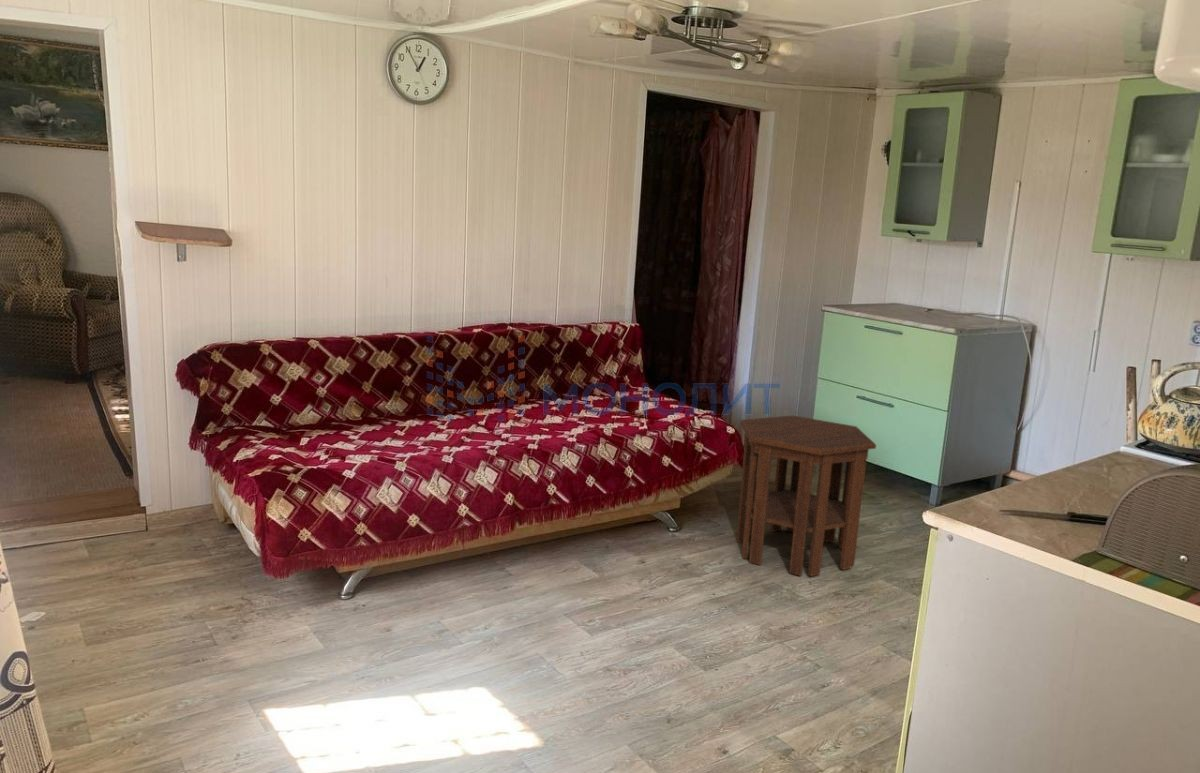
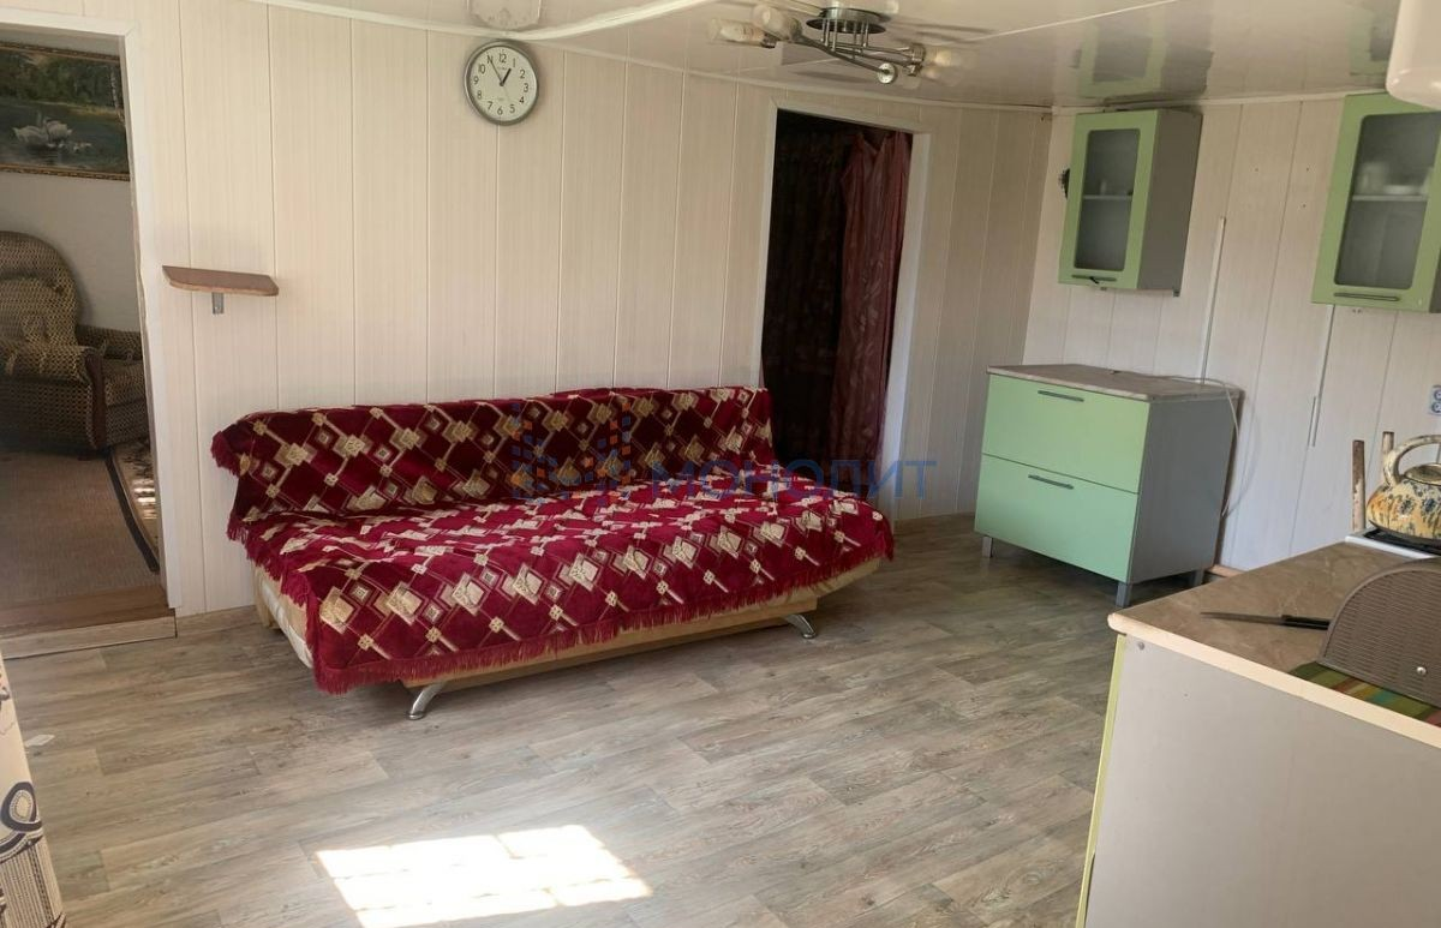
- side table (799, 492)
